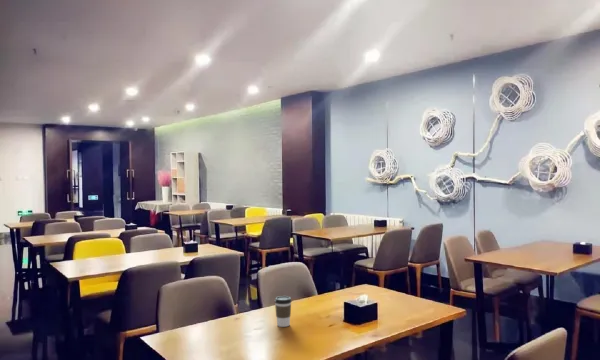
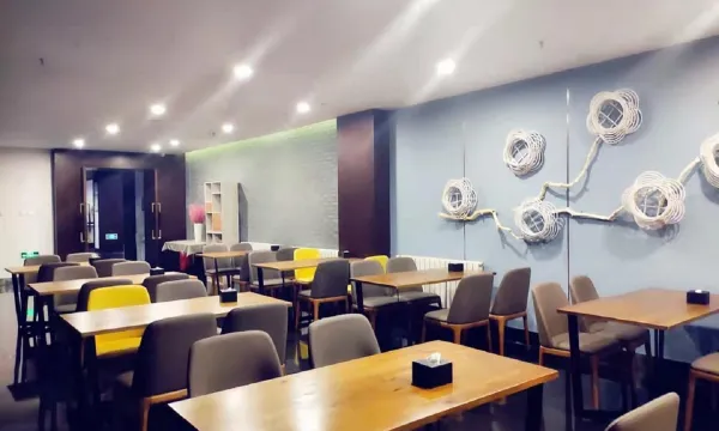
- coffee cup (283, 311)
